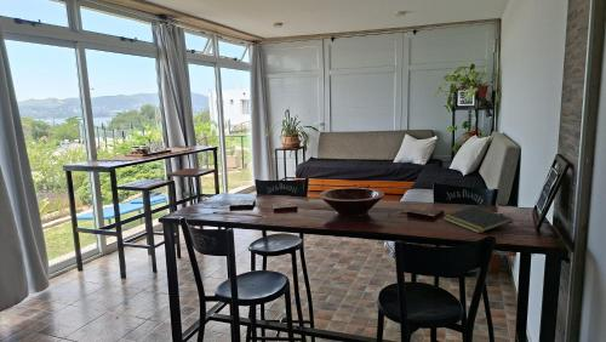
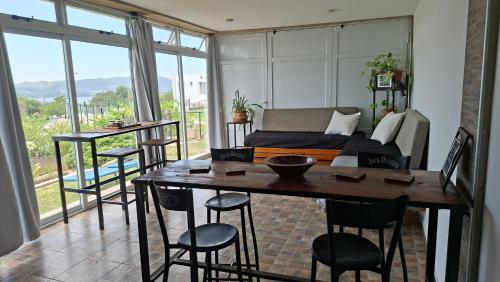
- notepad (475, 218)
